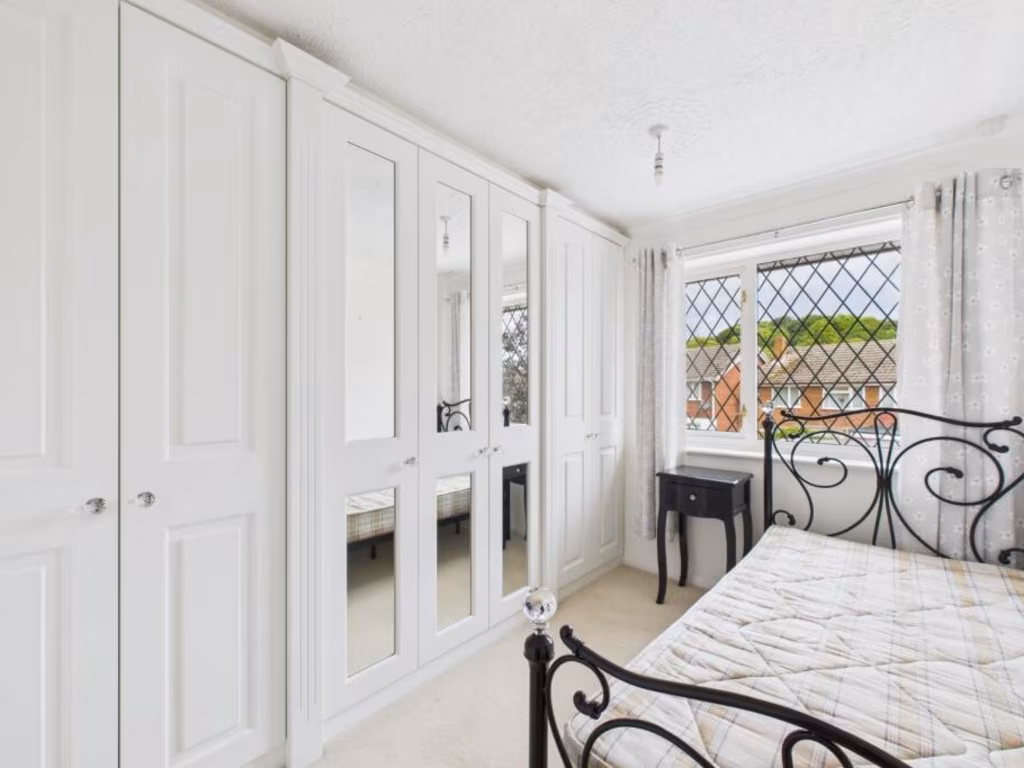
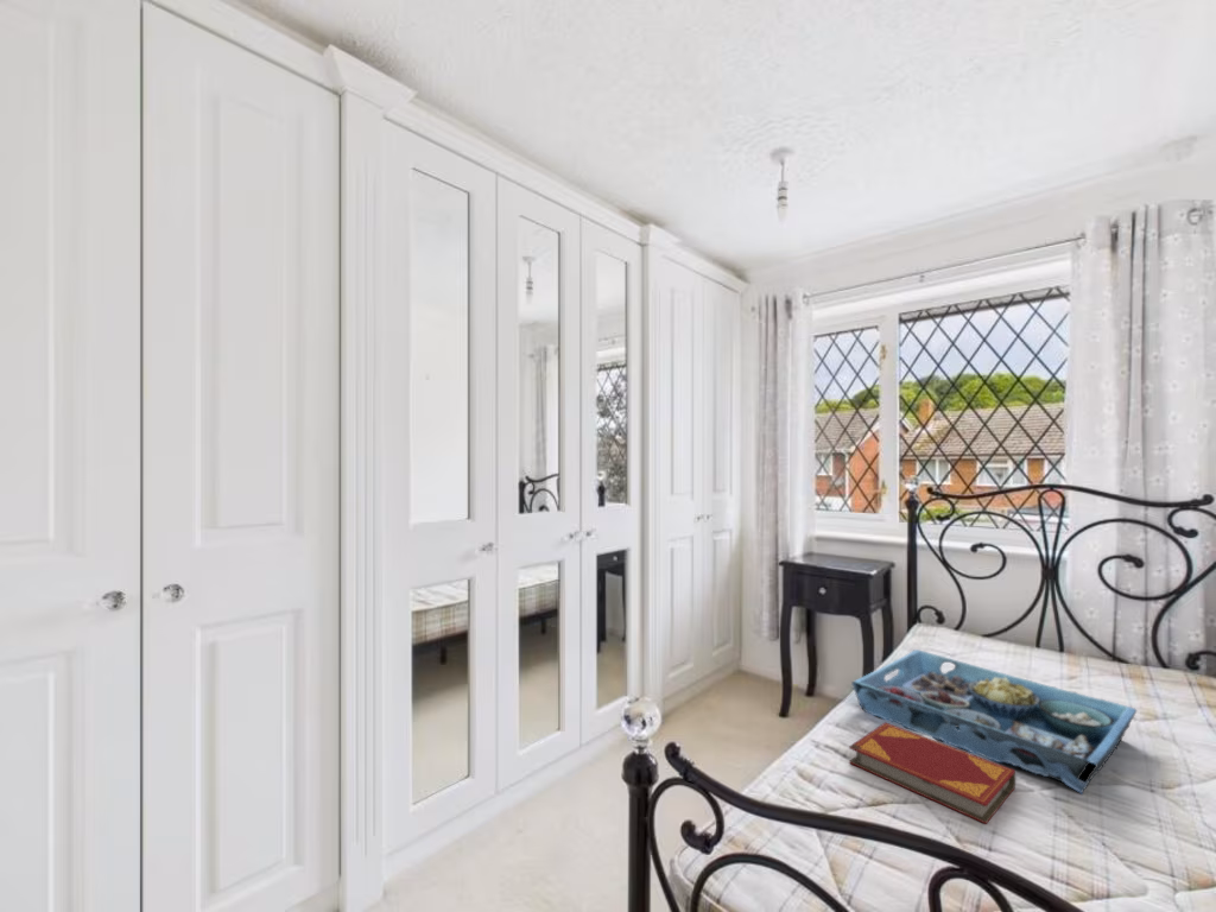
+ serving tray (986, 705)
+ hardback book (929, 766)
